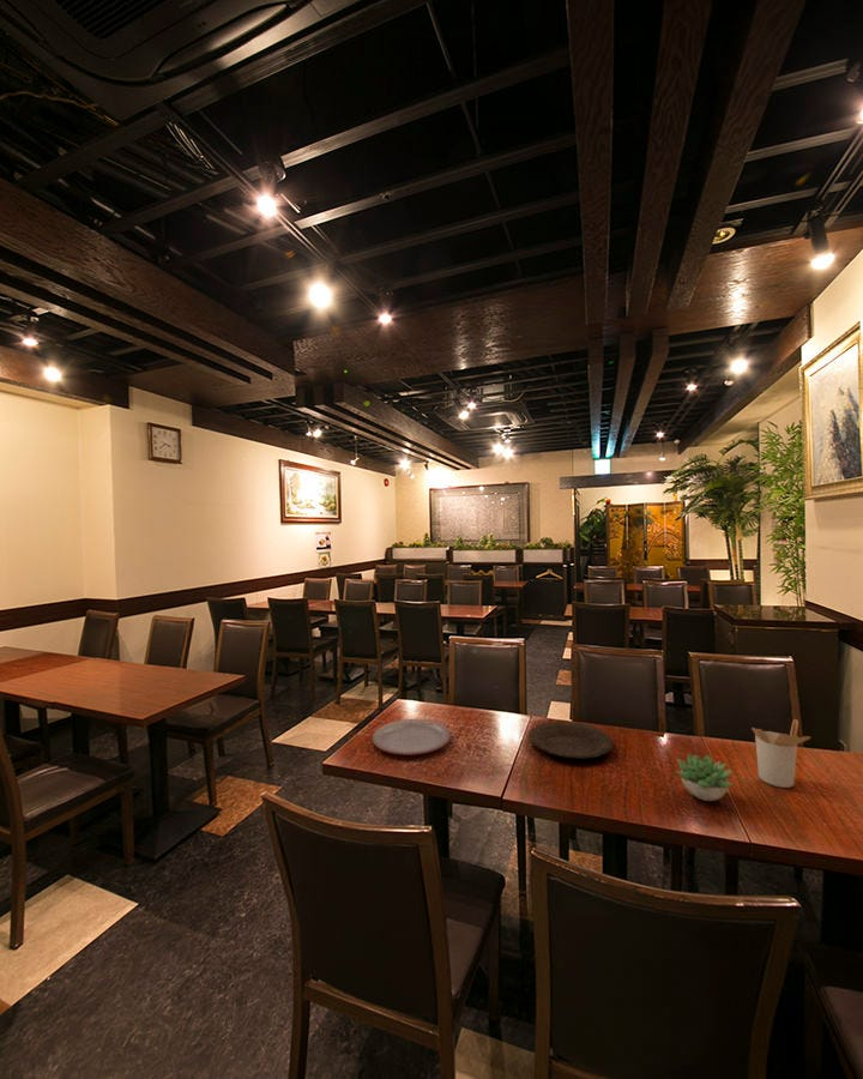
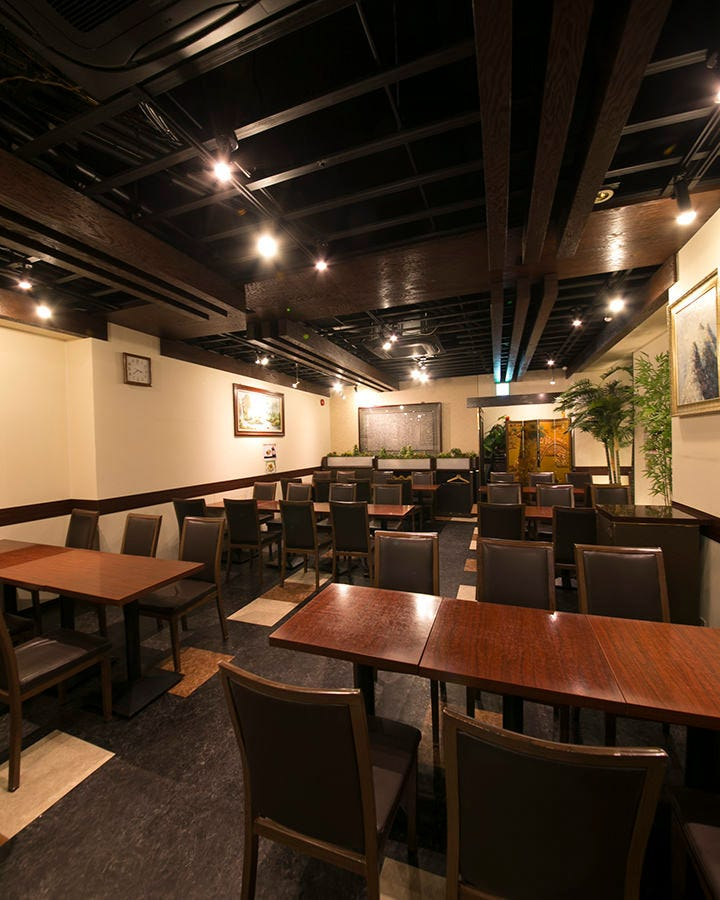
- plate (569, 741)
- utensil holder (781, 753)
- plate (411, 737)
- succulent plant (704, 778)
